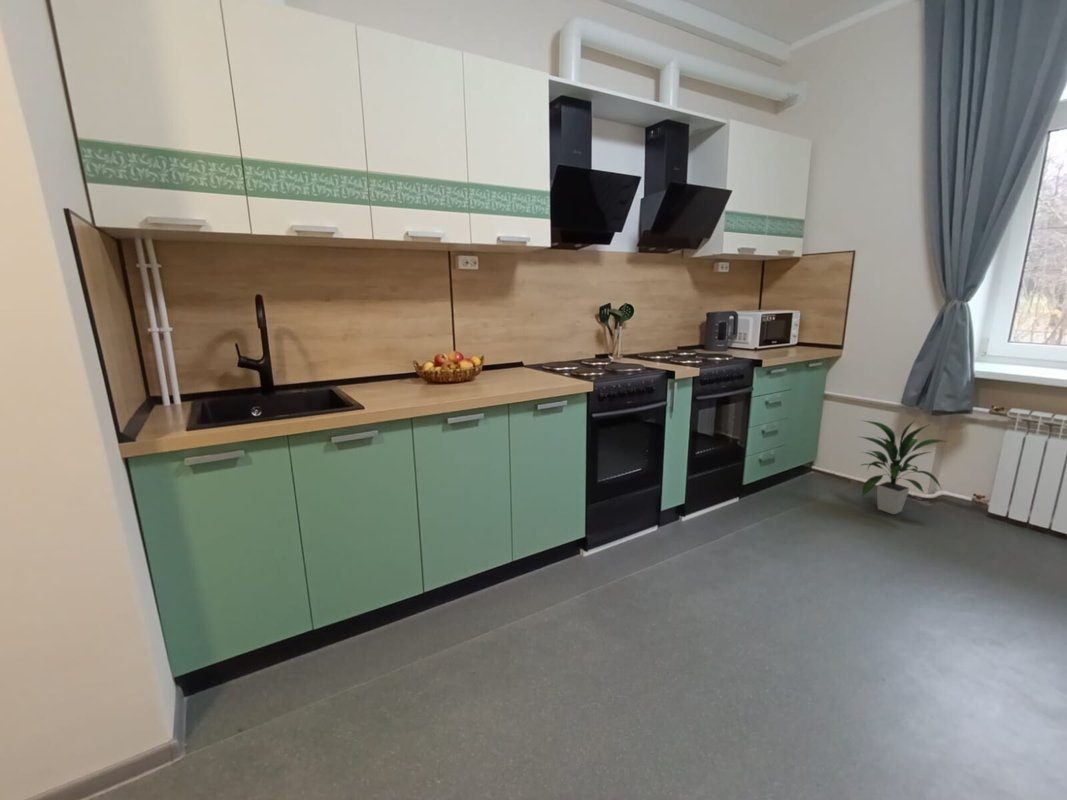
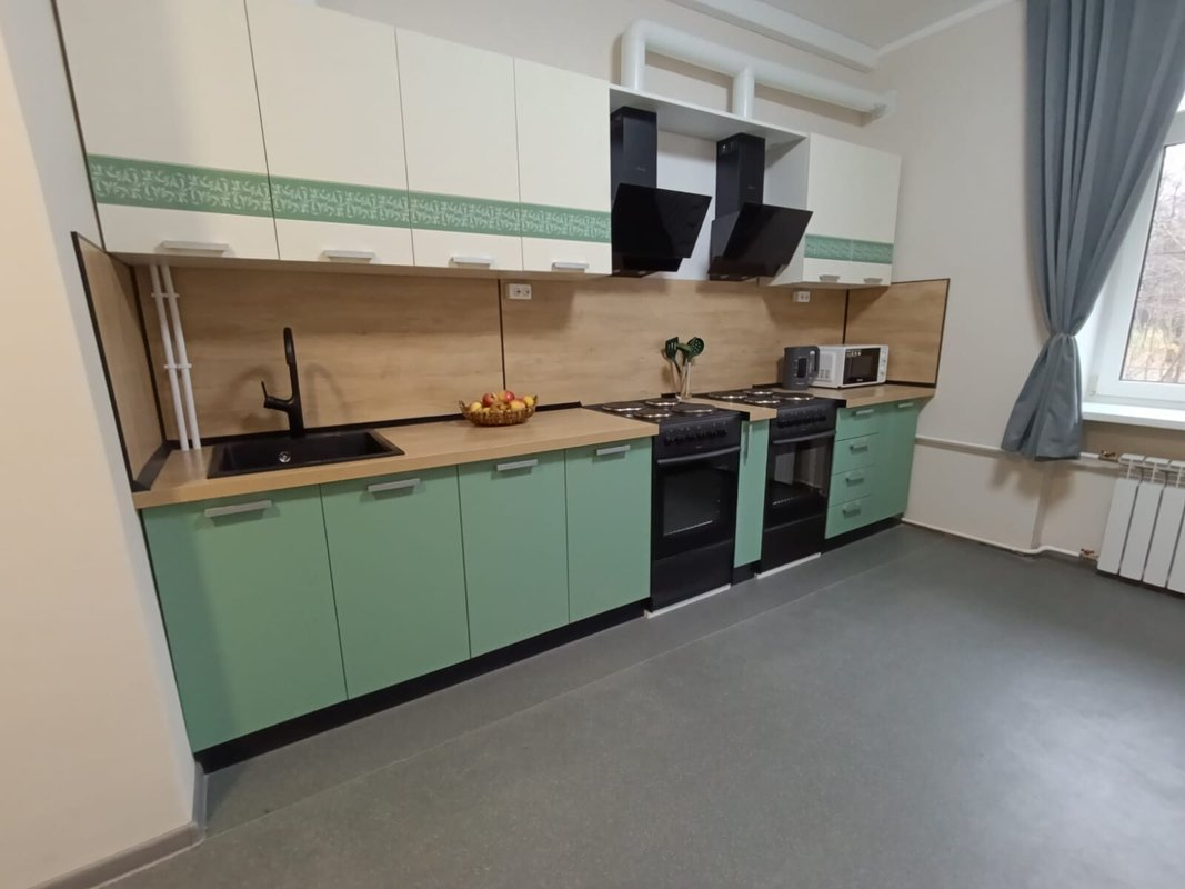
- indoor plant (892, 464)
